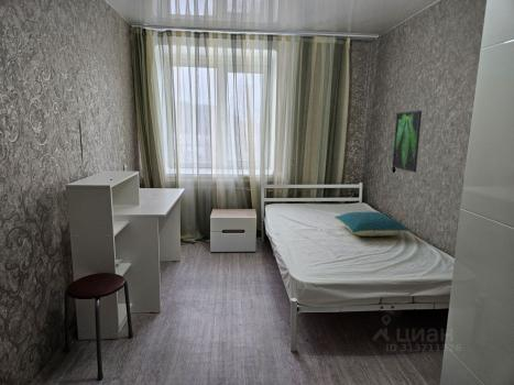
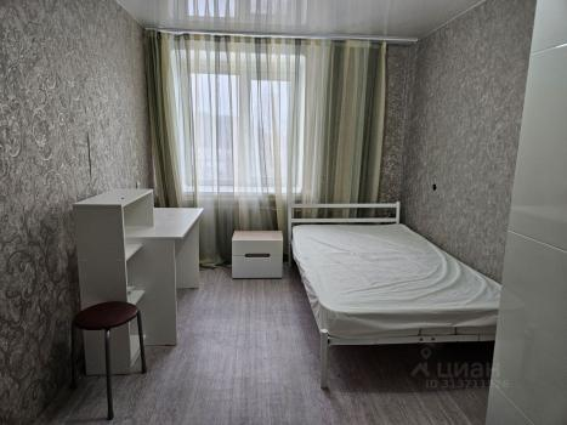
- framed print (405, 141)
- pillow (370, 223)
